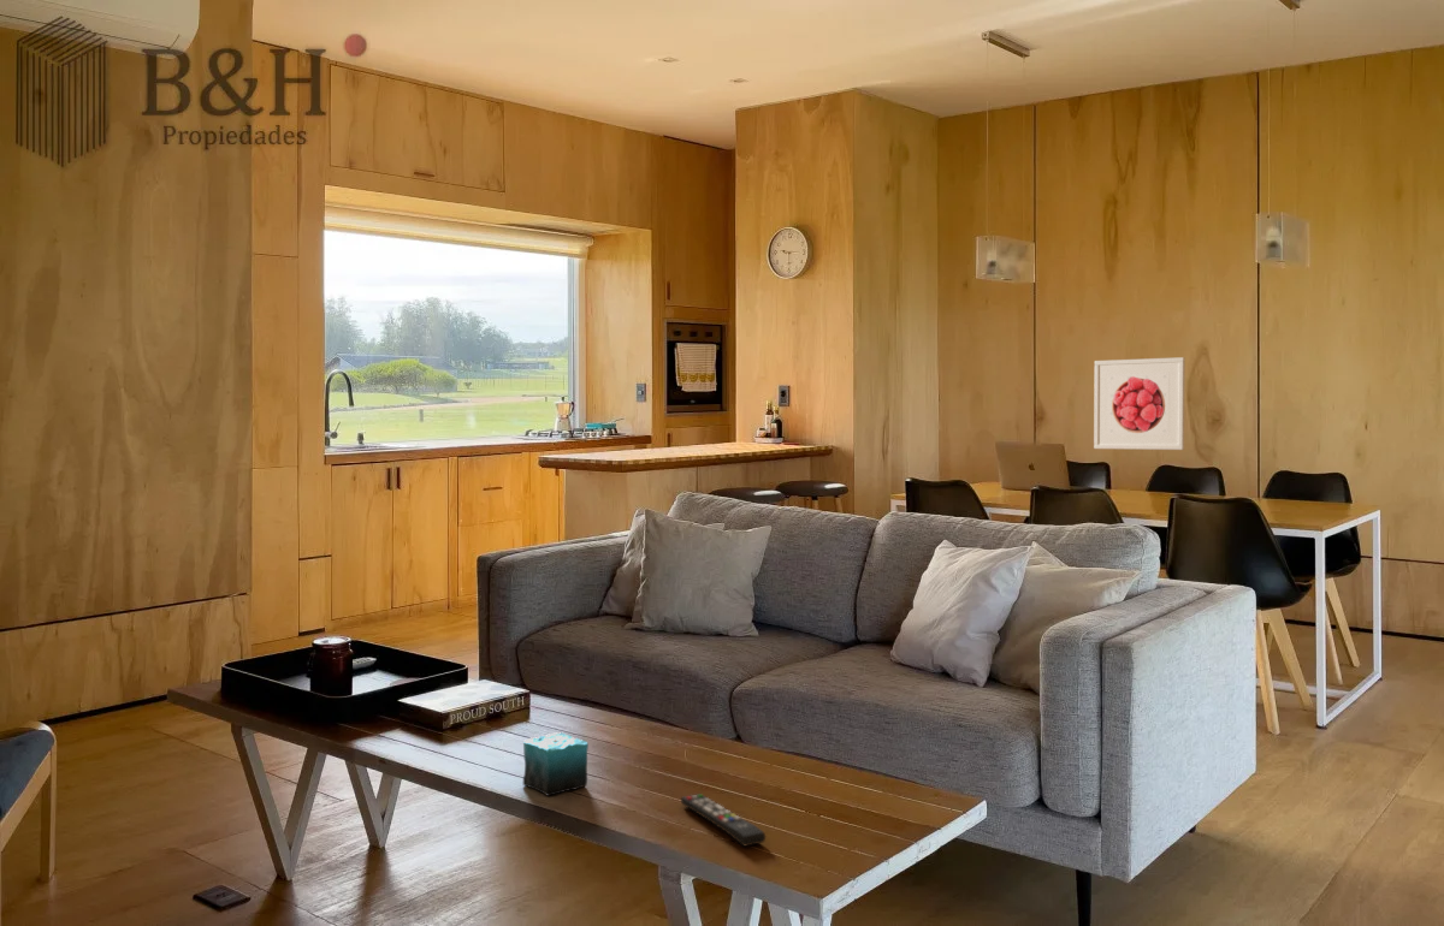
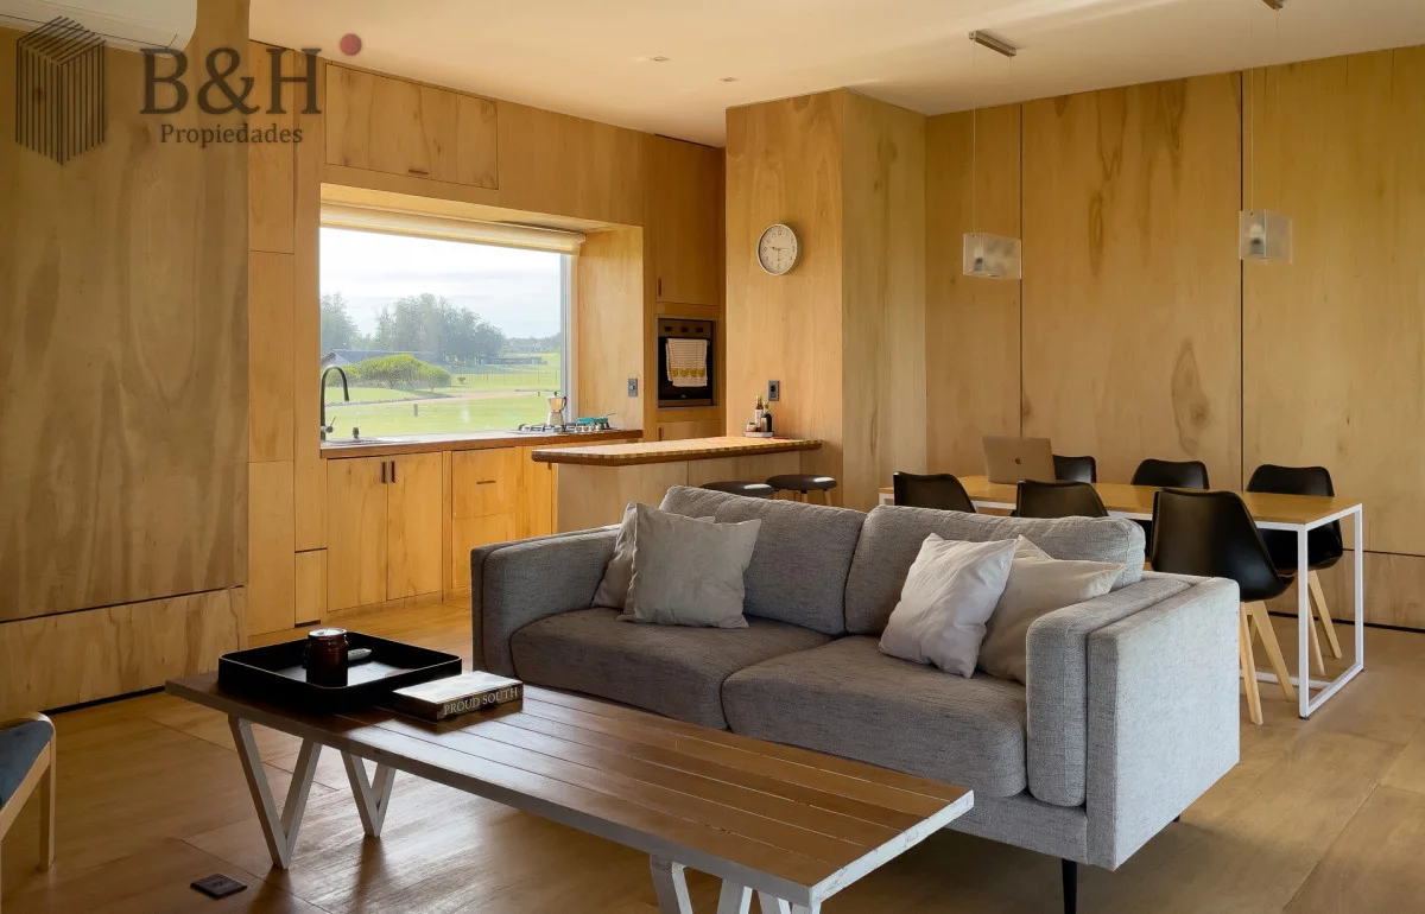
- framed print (1137, 404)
- candle (555, 753)
- remote control (721, 818)
